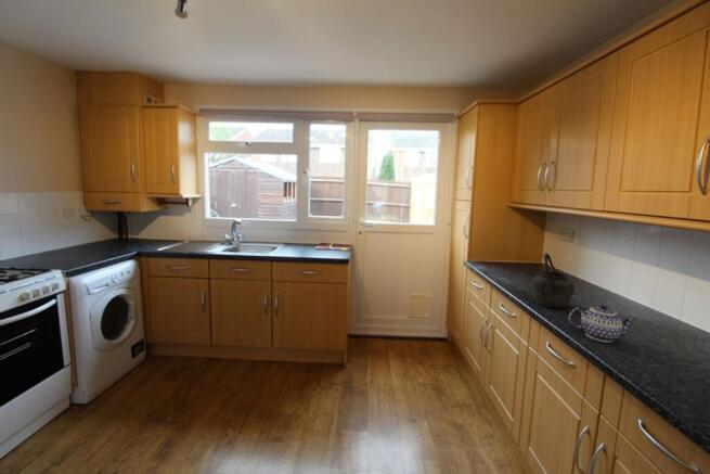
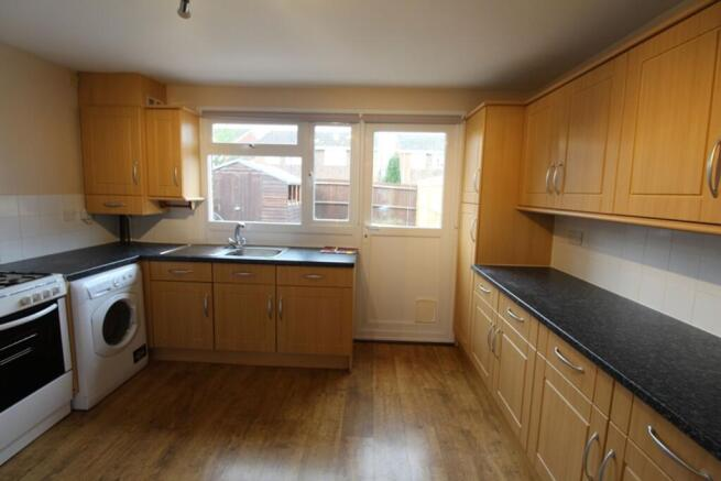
- teapot (602, 321)
- kettle (550, 280)
